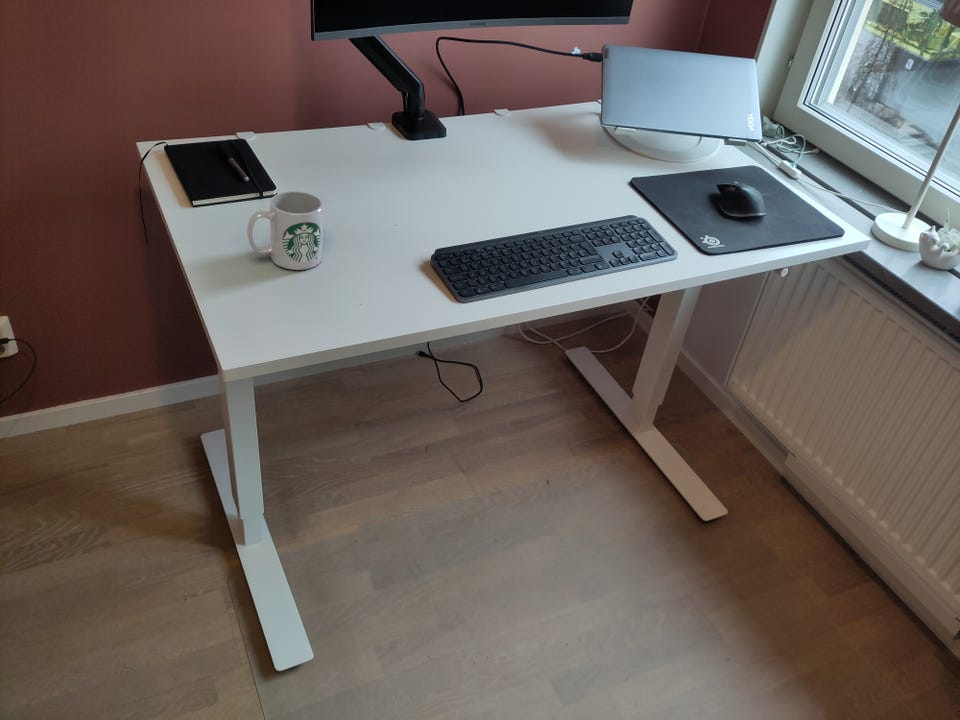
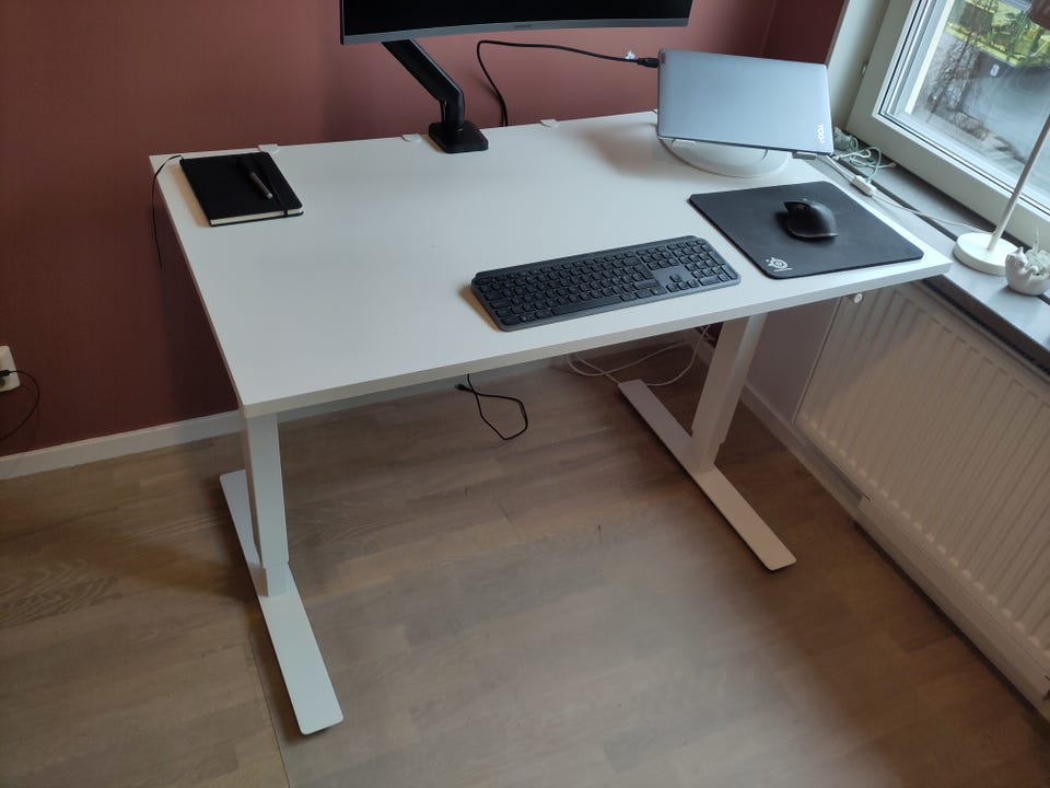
- mug (285, 231)
